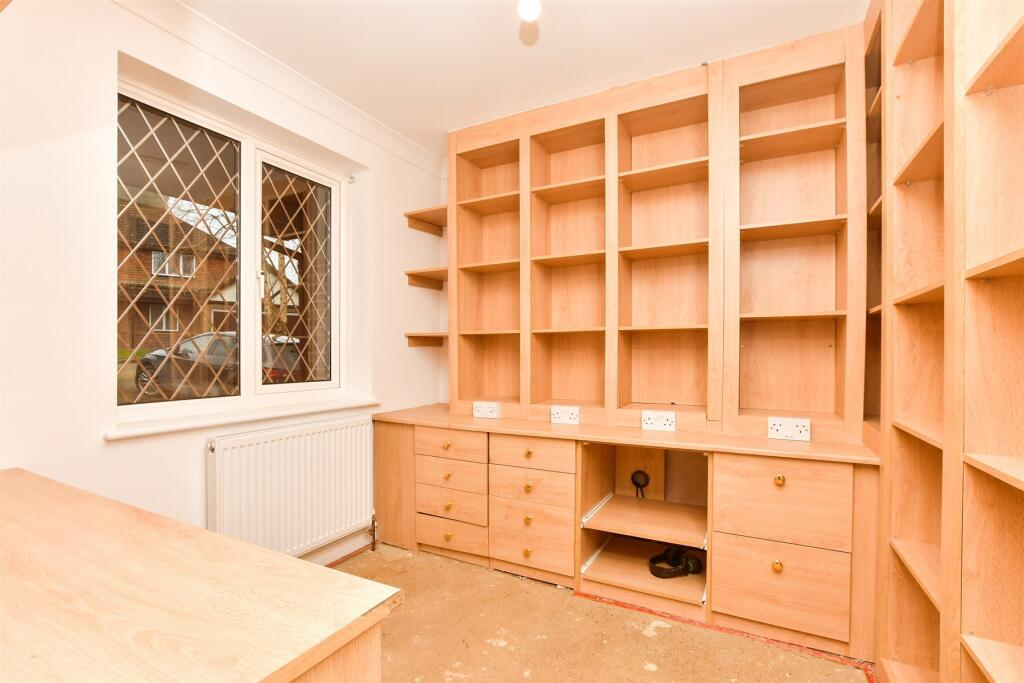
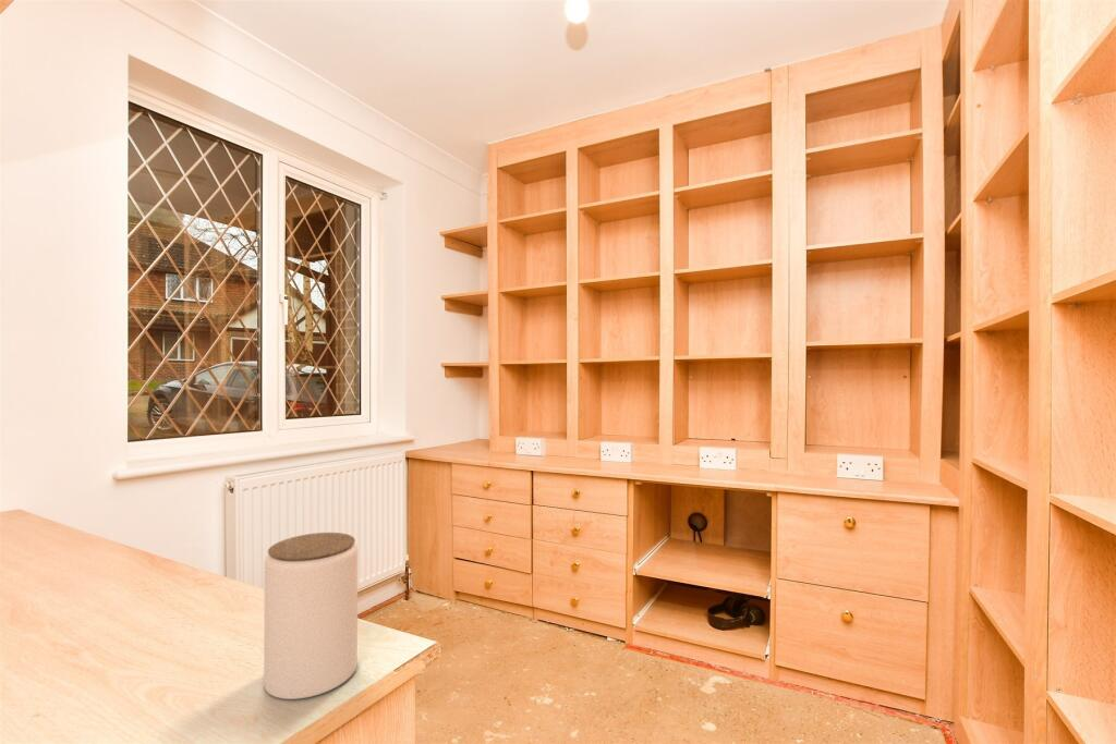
+ jar (312, 608)
